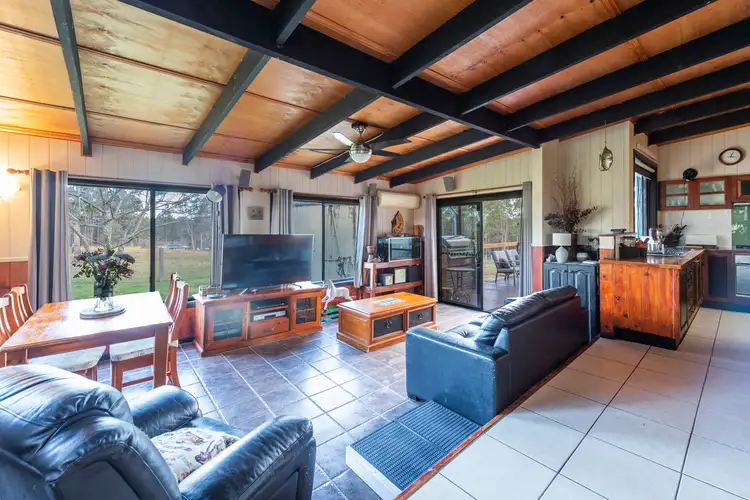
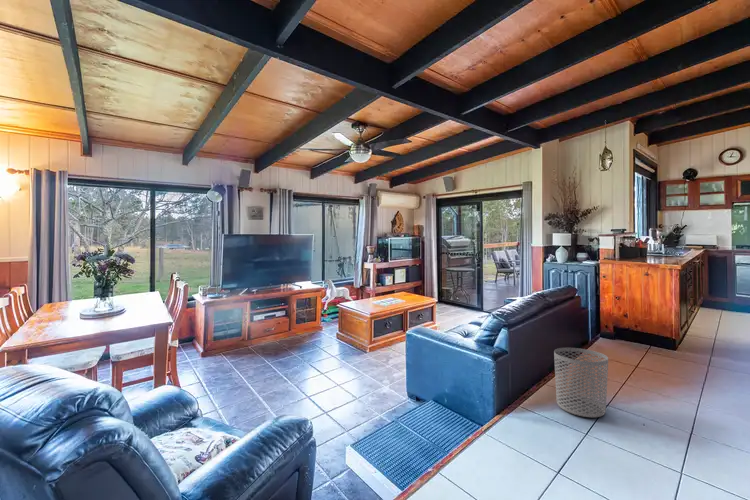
+ waste bin (580, 380)
